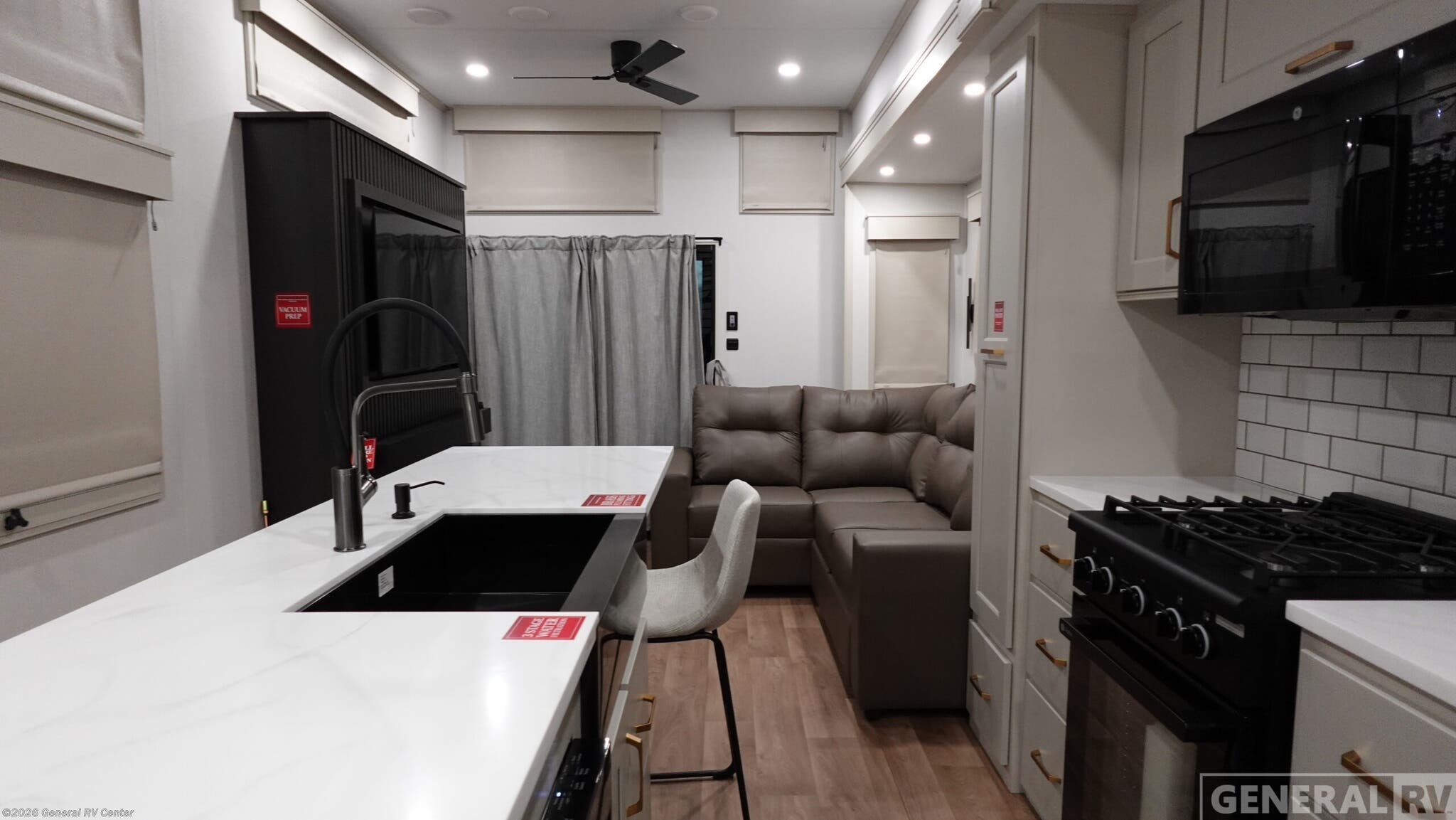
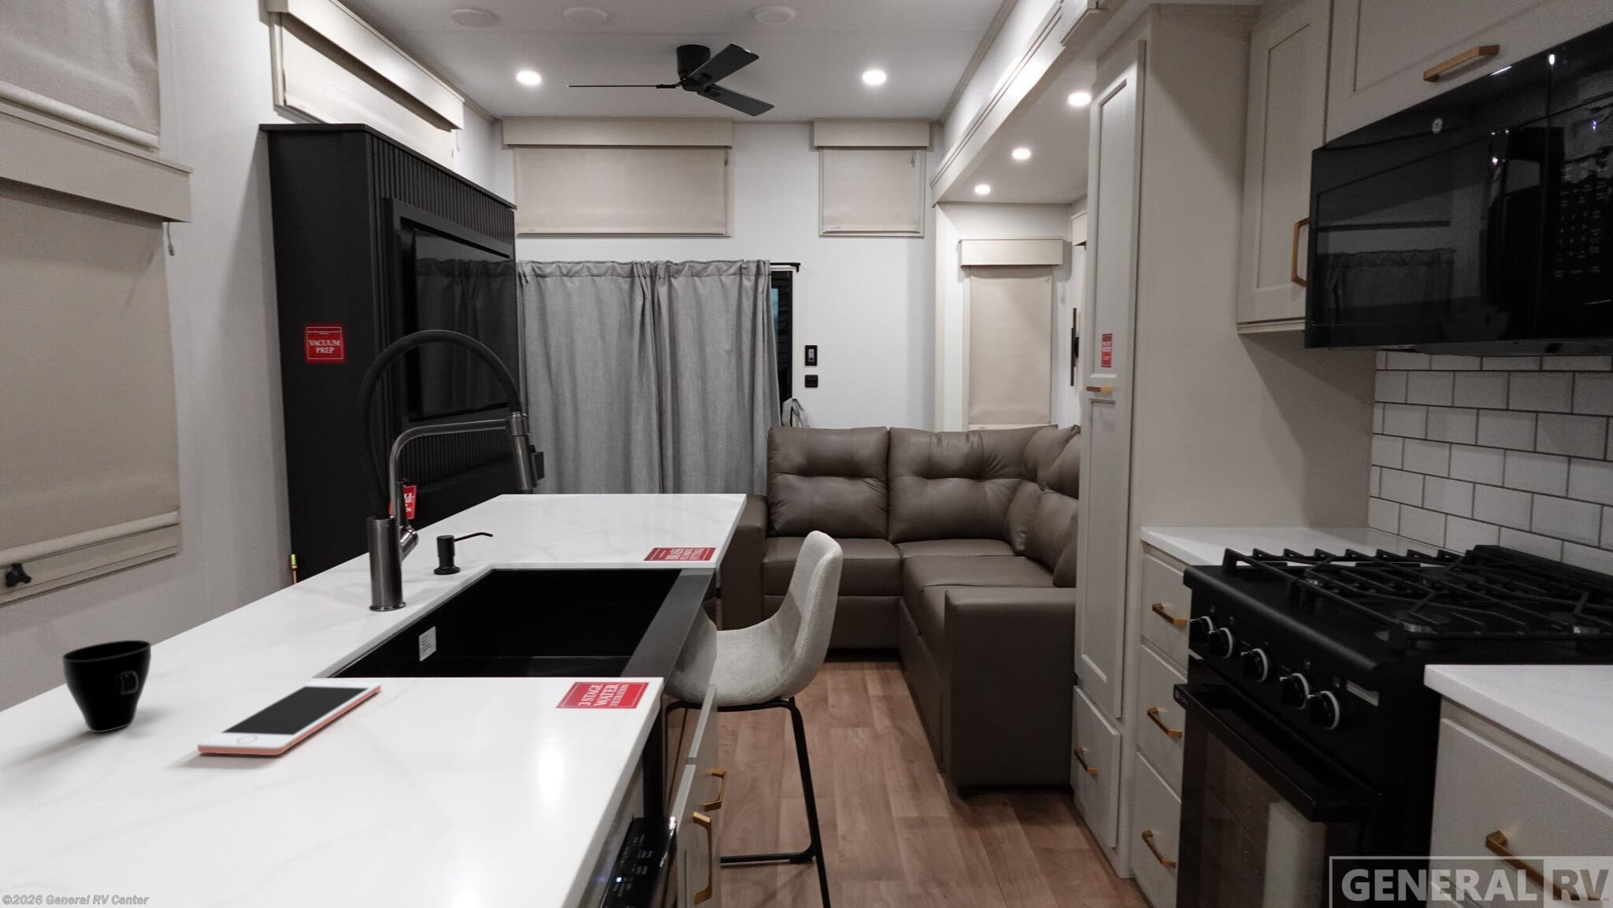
+ cup (114, 690)
+ cell phone (298, 714)
